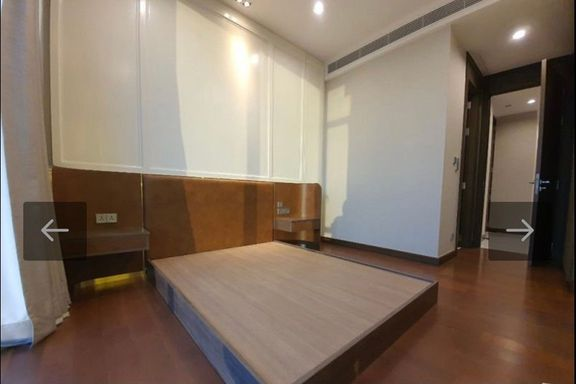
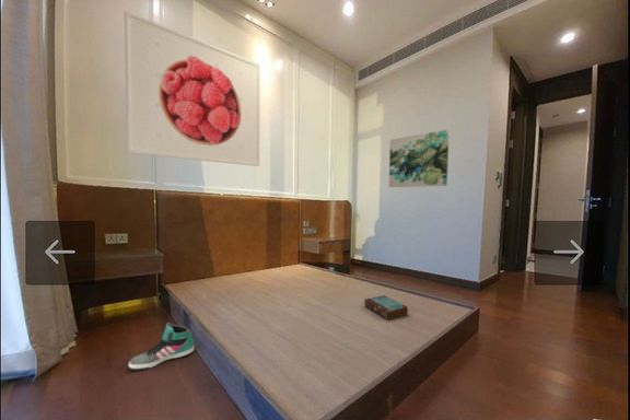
+ book (385, 306)
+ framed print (202, 102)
+ wall art (416, 161)
+ sneaker (163, 342)
